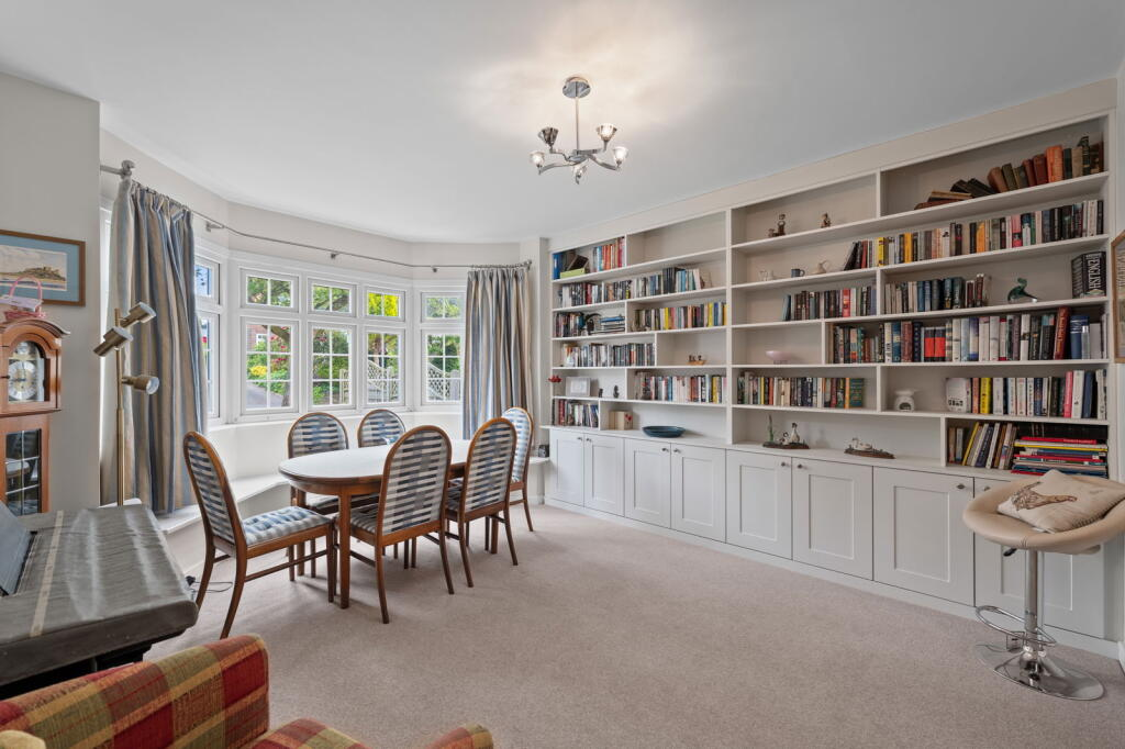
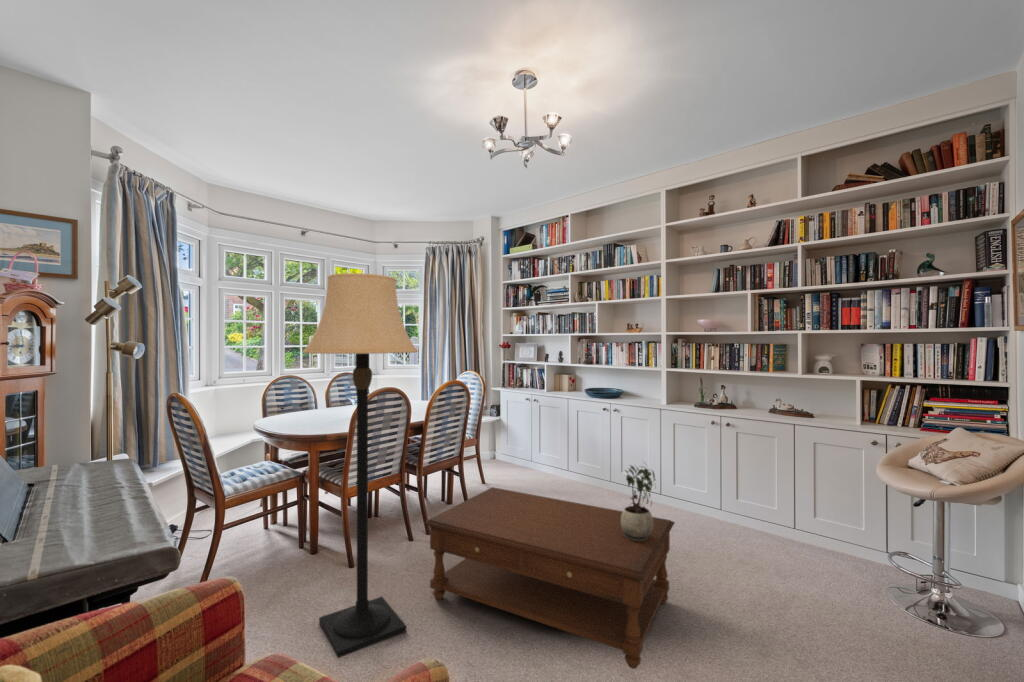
+ potted plant (640, 497)
+ coffee table (549, 559)
+ lamp (362, 452)
